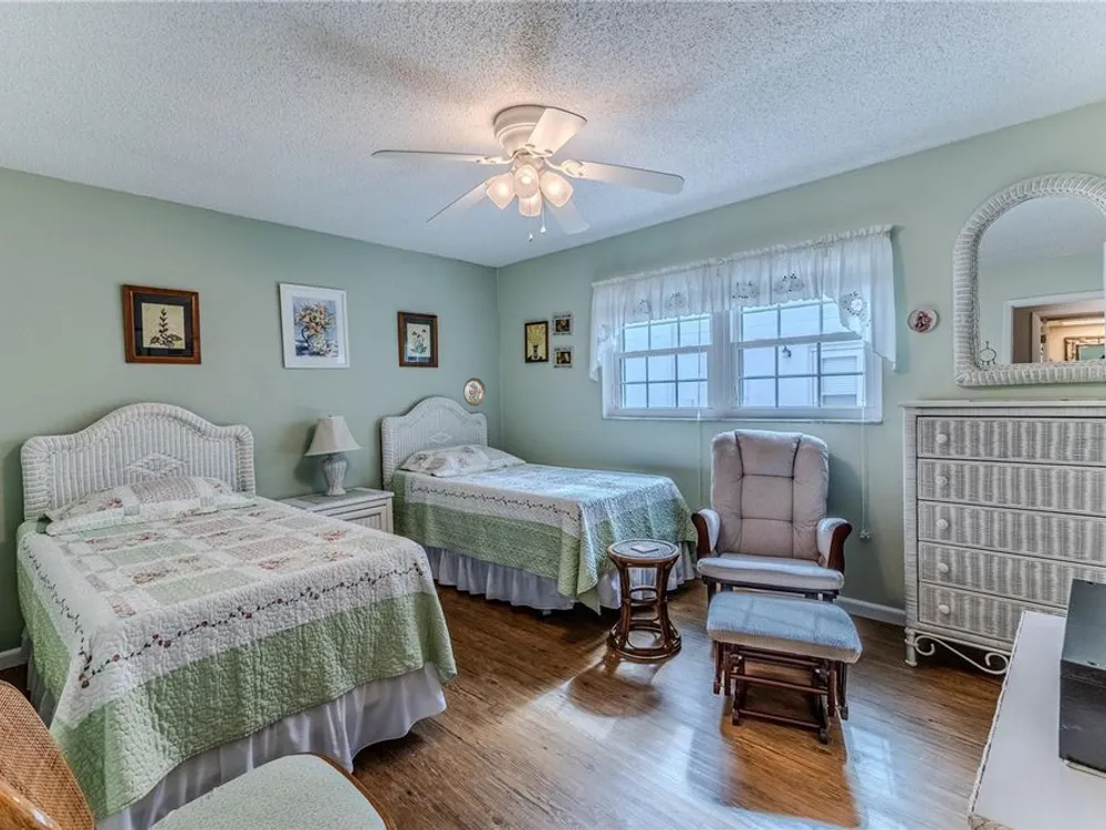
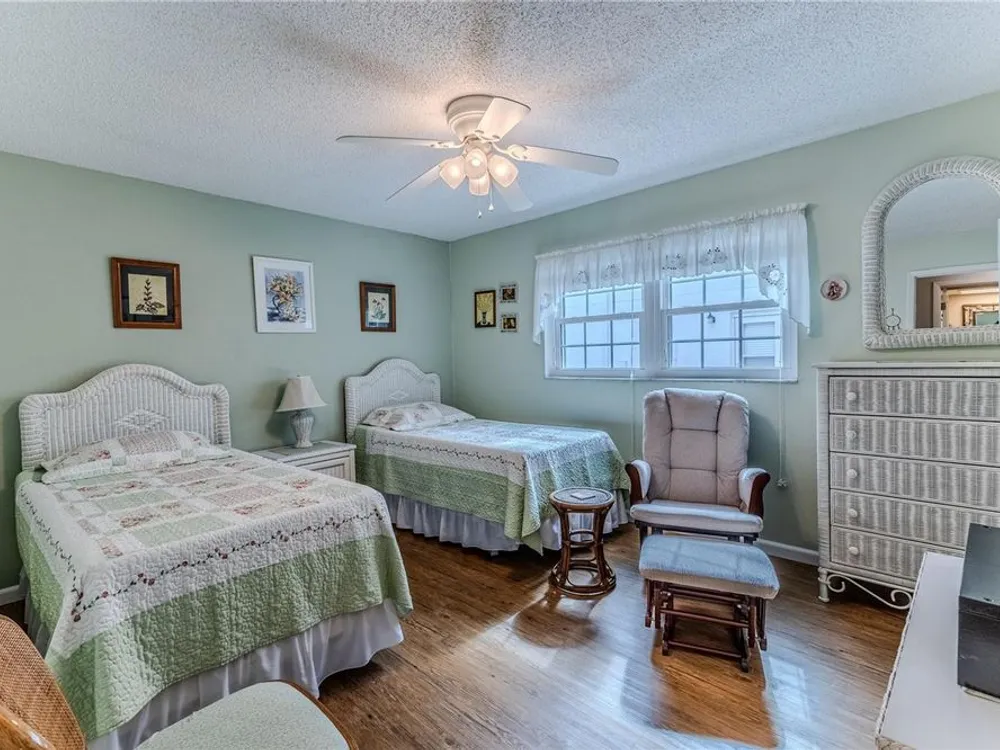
- decorative plate (473, 392)
